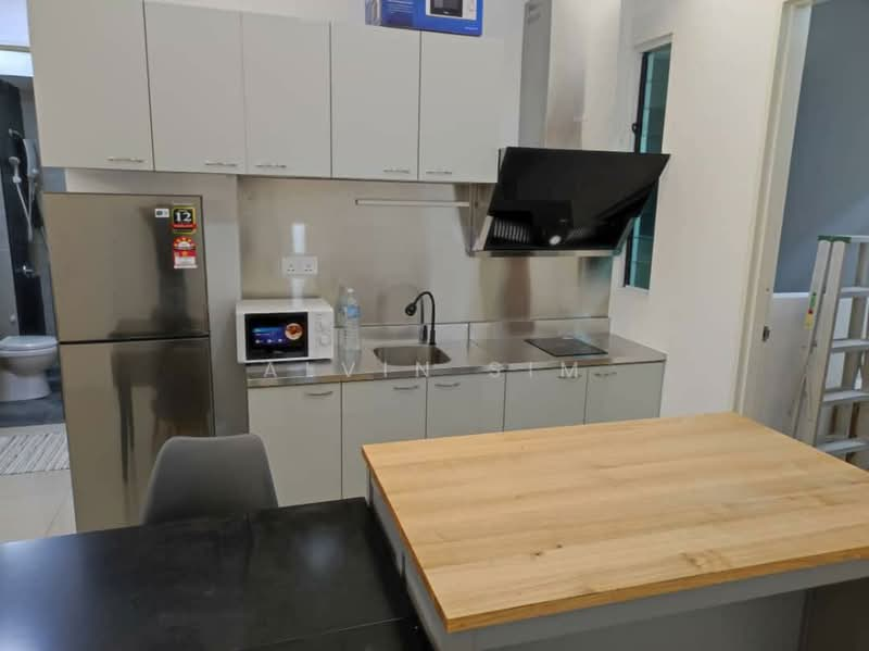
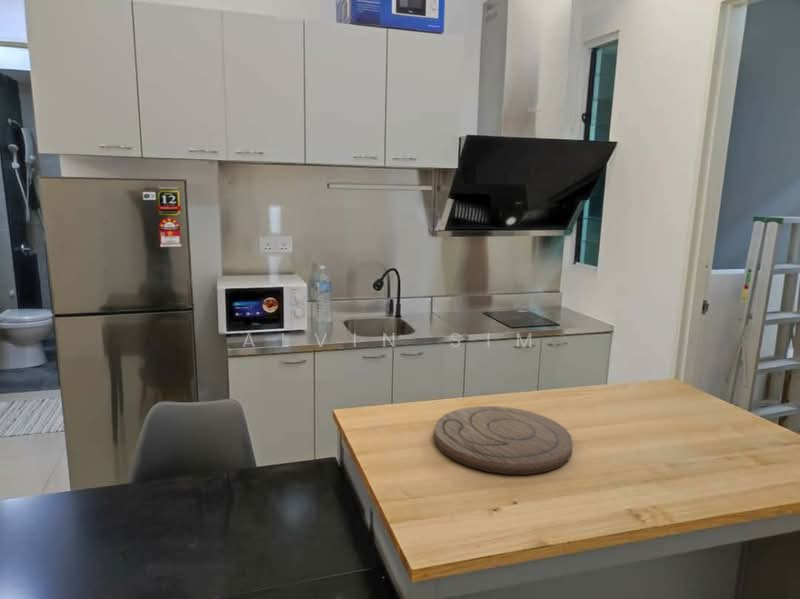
+ cutting board (501, 436)
